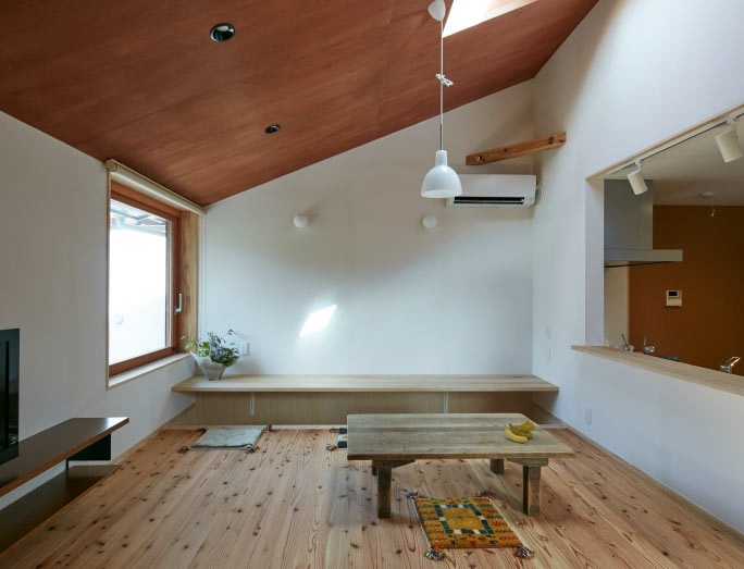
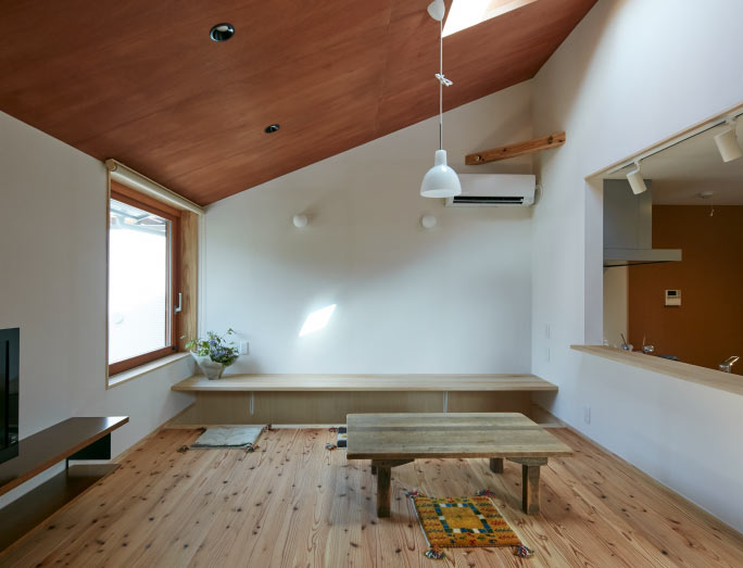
- banana (519, 430)
